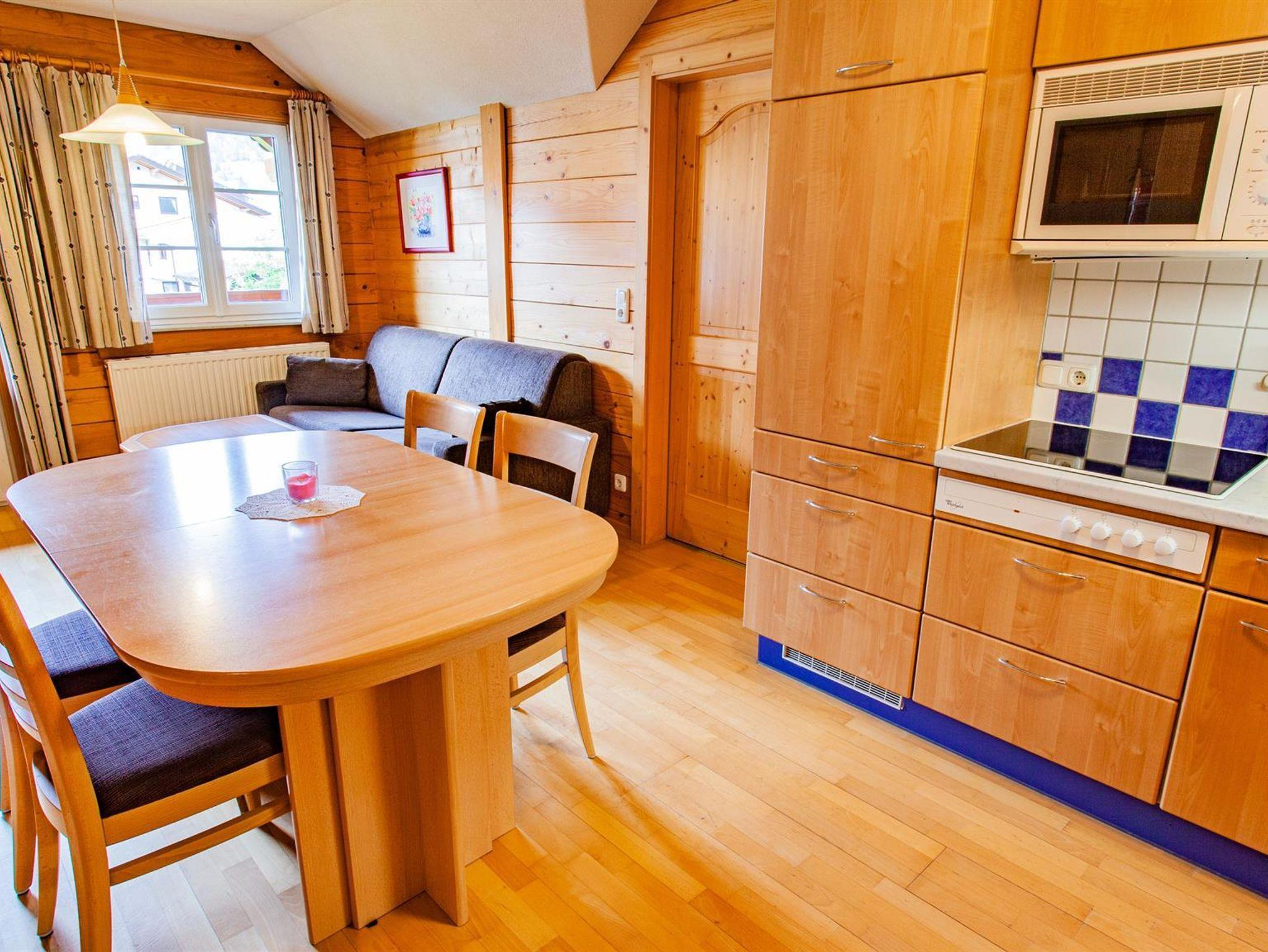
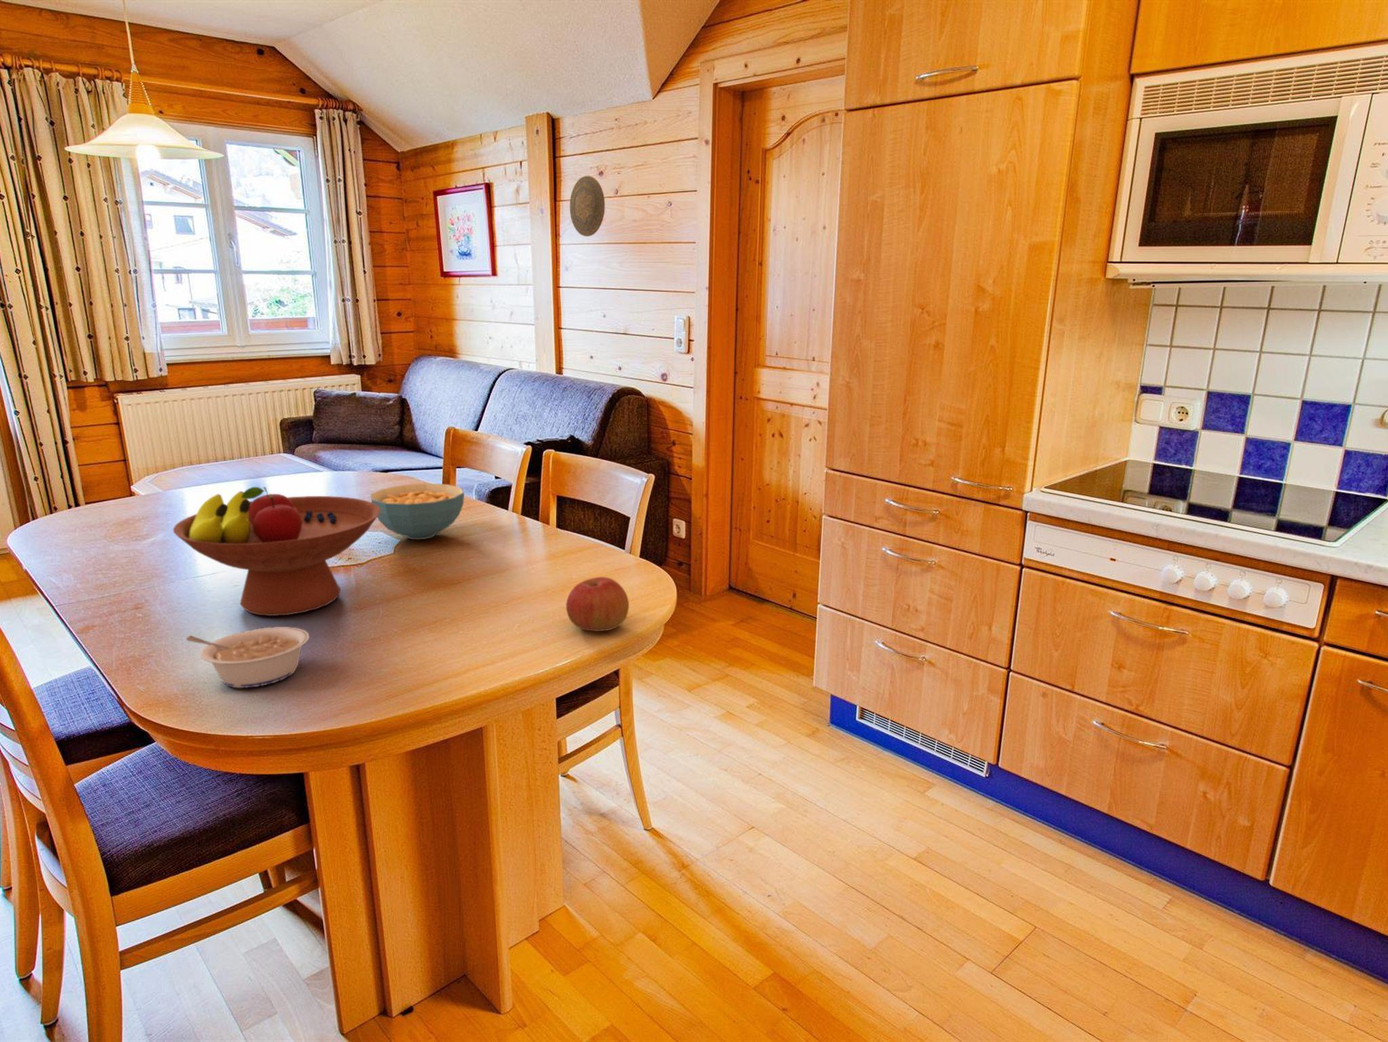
+ fruit bowl (285, 543)
+ legume (254, 657)
+ apple (597, 603)
+ cereal bowl (419, 514)
+ decorative plate (585, 206)
